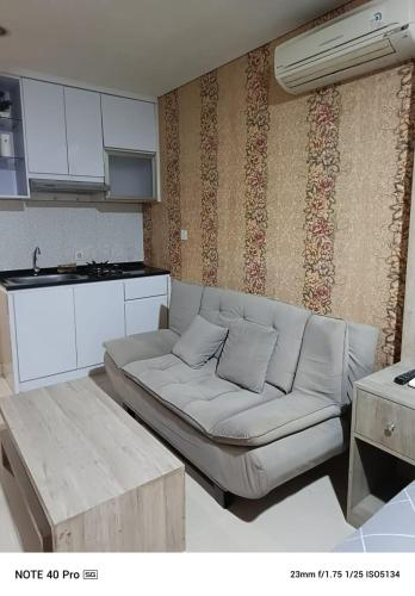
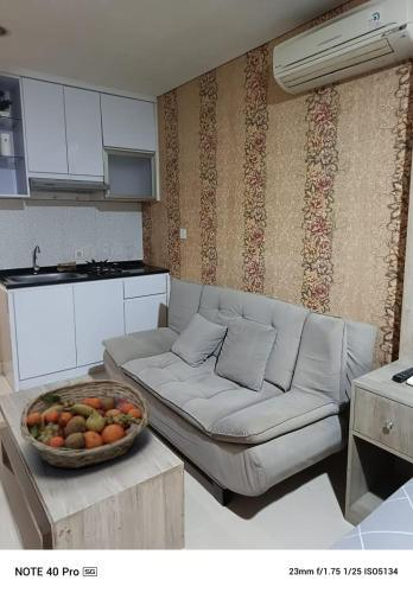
+ fruit basket (88, 421)
